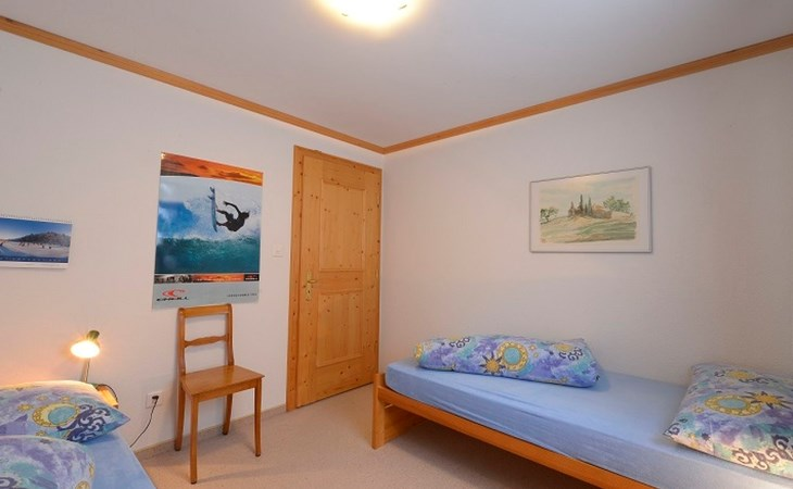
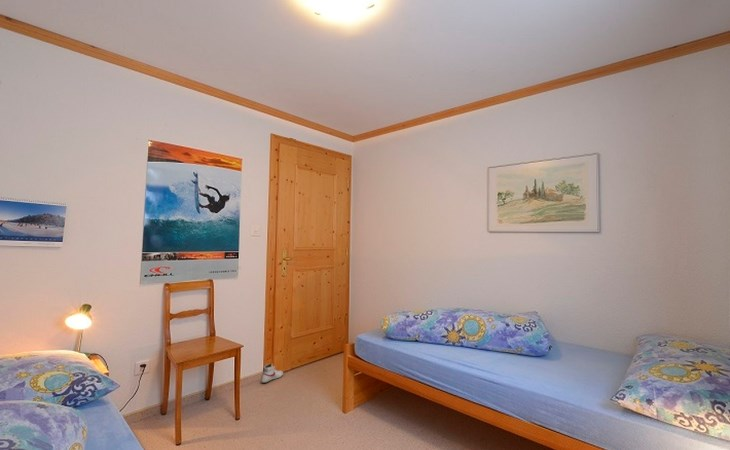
+ shoe (272, 370)
